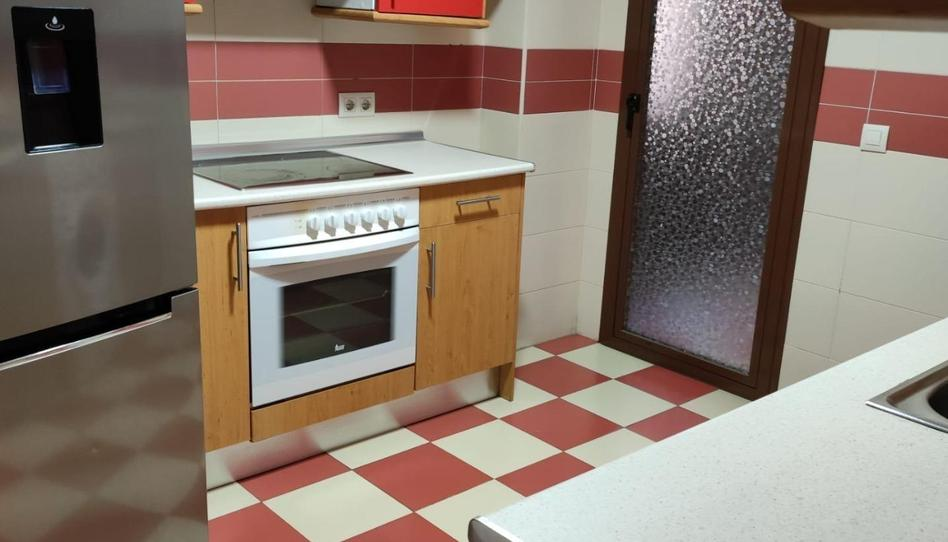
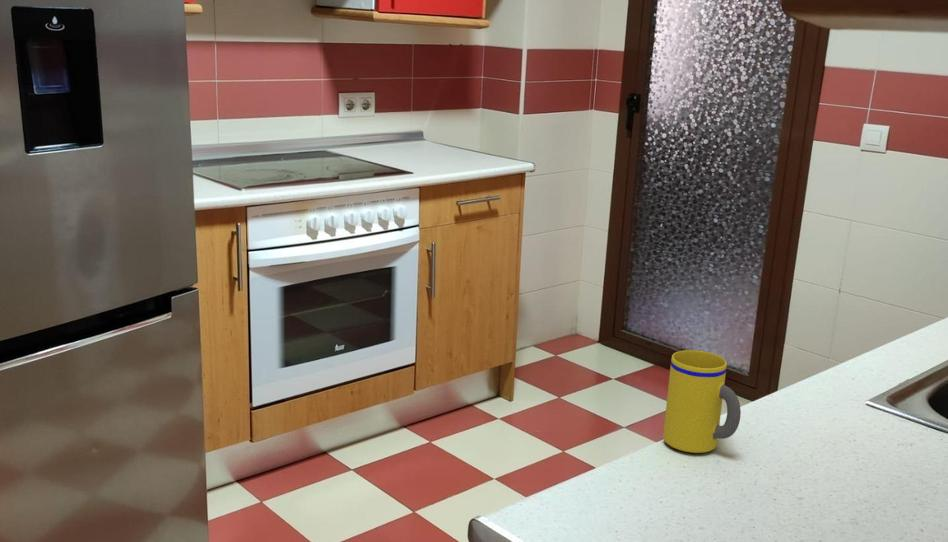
+ mug (704, 404)
